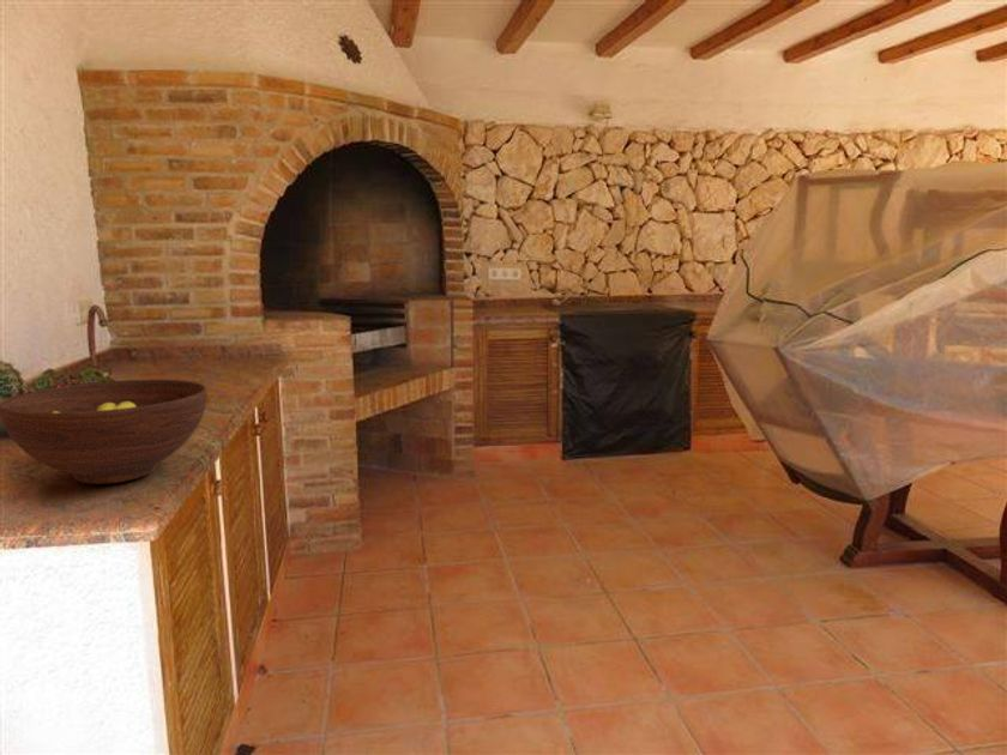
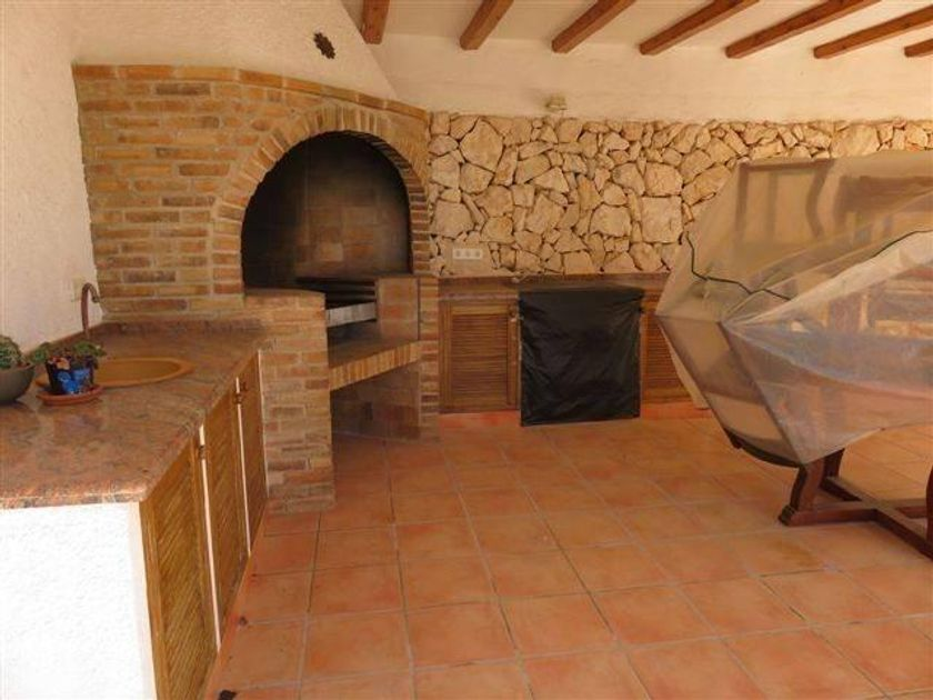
- fruit bowl (113, 435)
